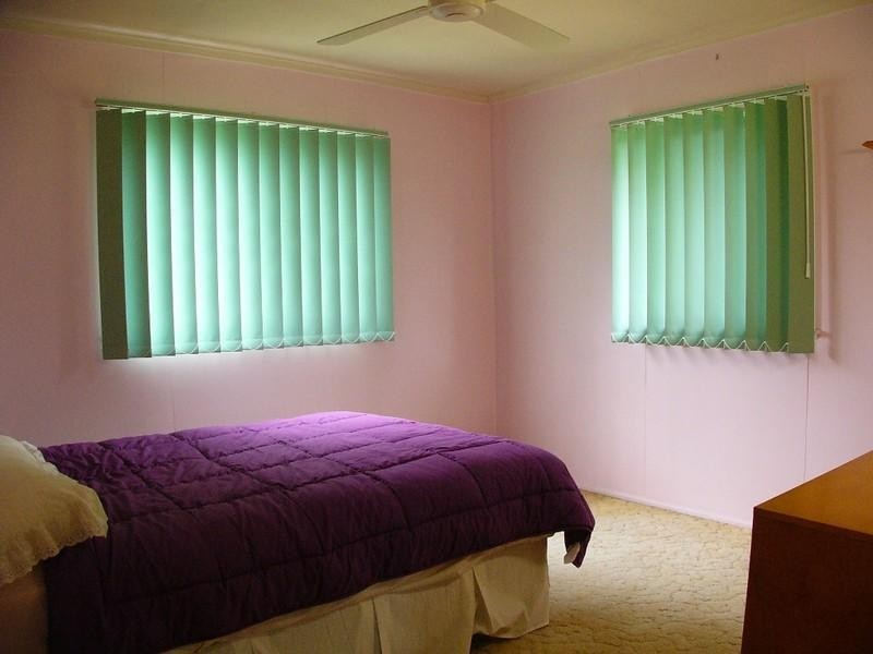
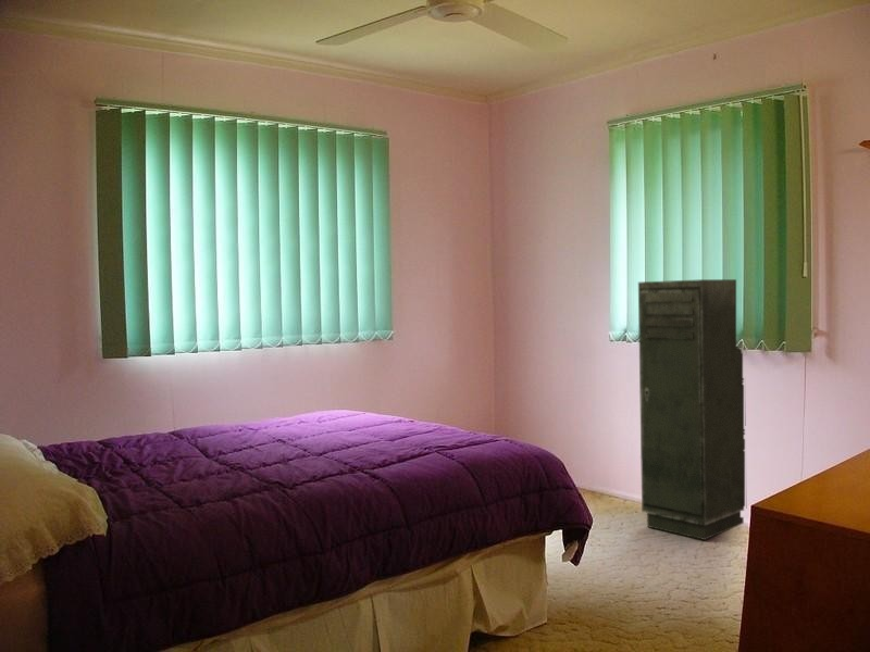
+ storage cabinet (692, 403)
